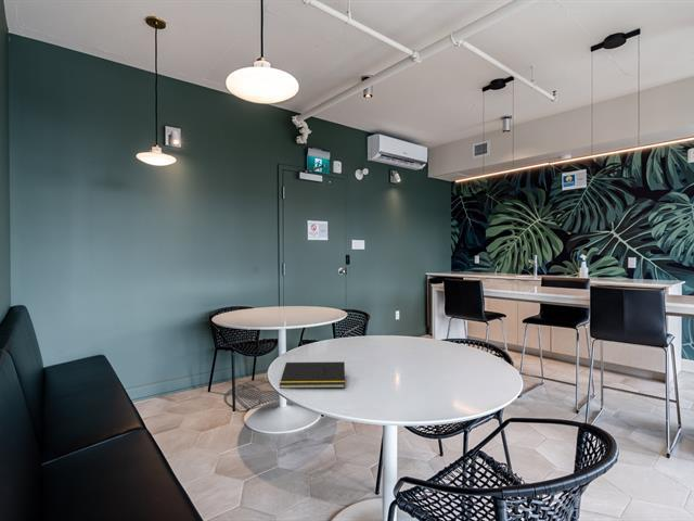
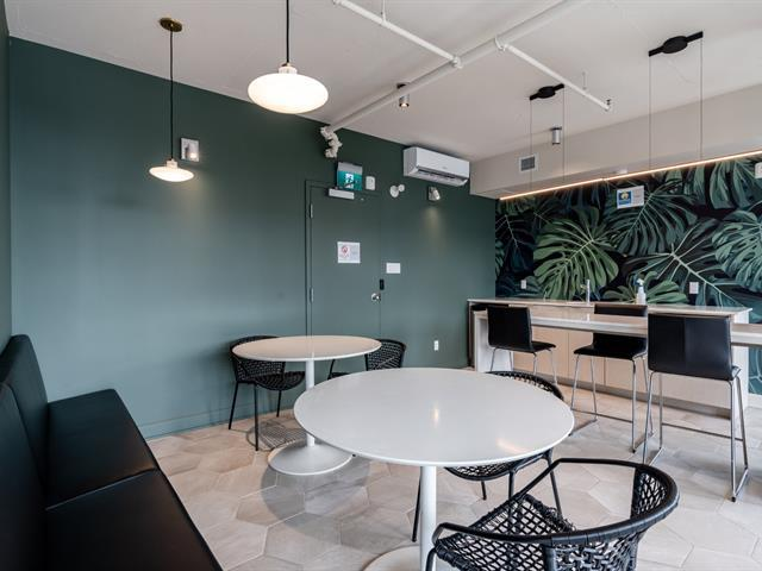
- notepad (313, 373)
